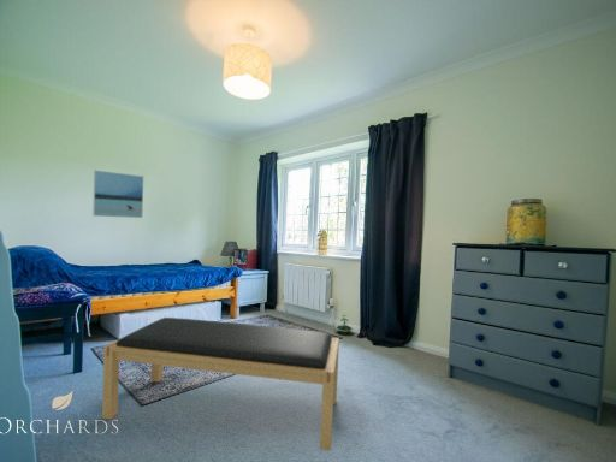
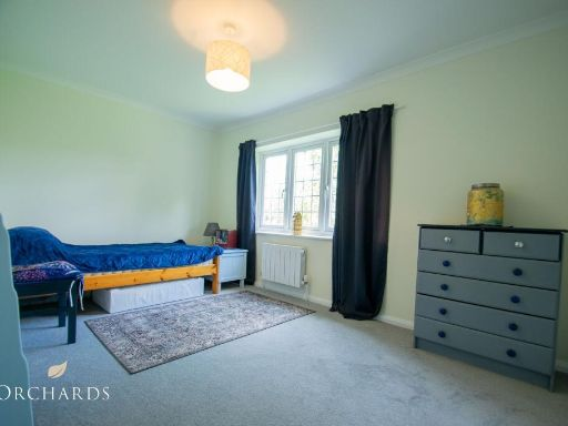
- terrarium (344, 319)
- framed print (119, 195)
- bench (229, 371)
